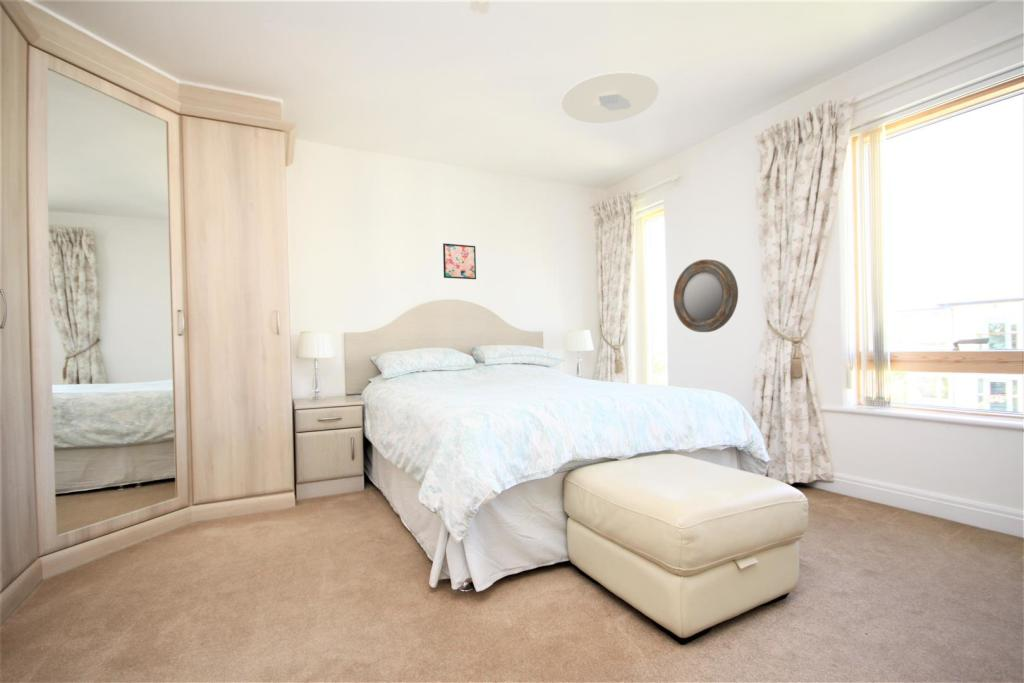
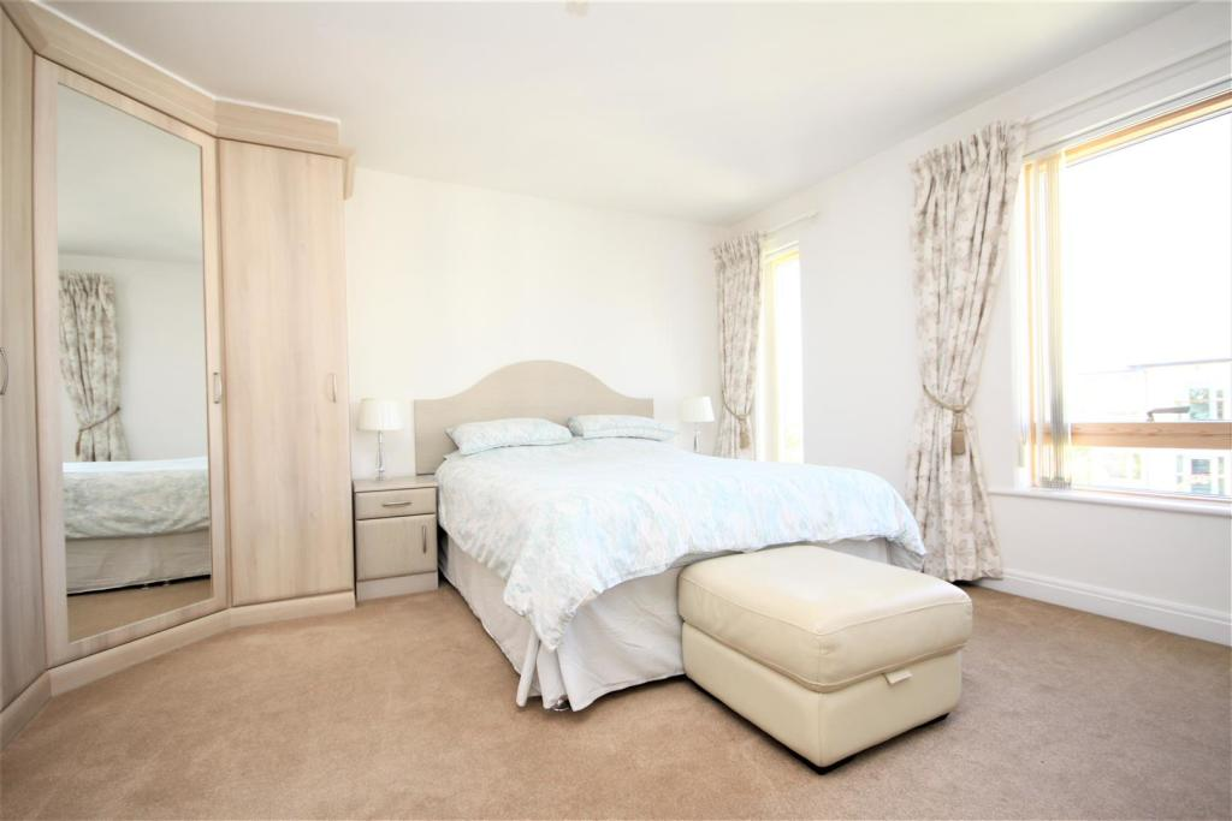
- home mirror (703, 296)
- ceiling light (608, 95)
- wall art (459, 261)
